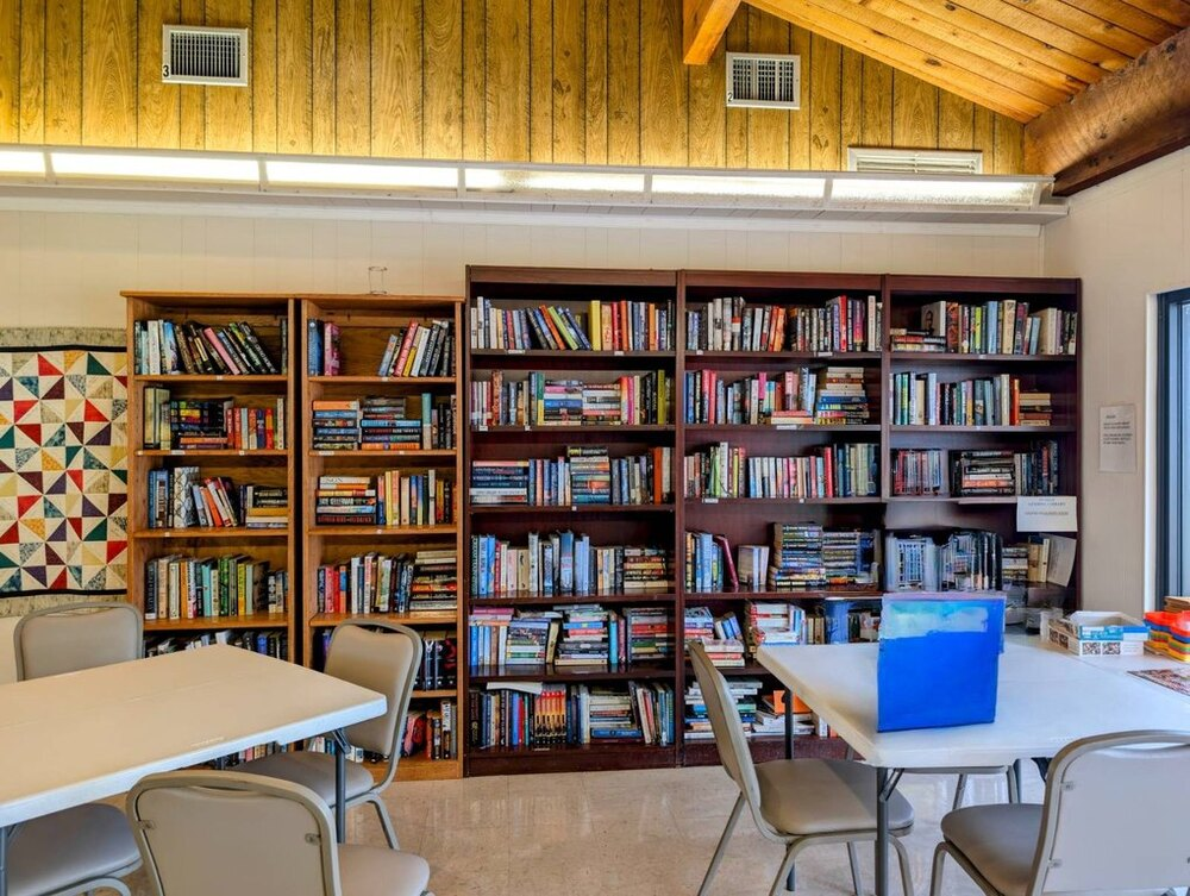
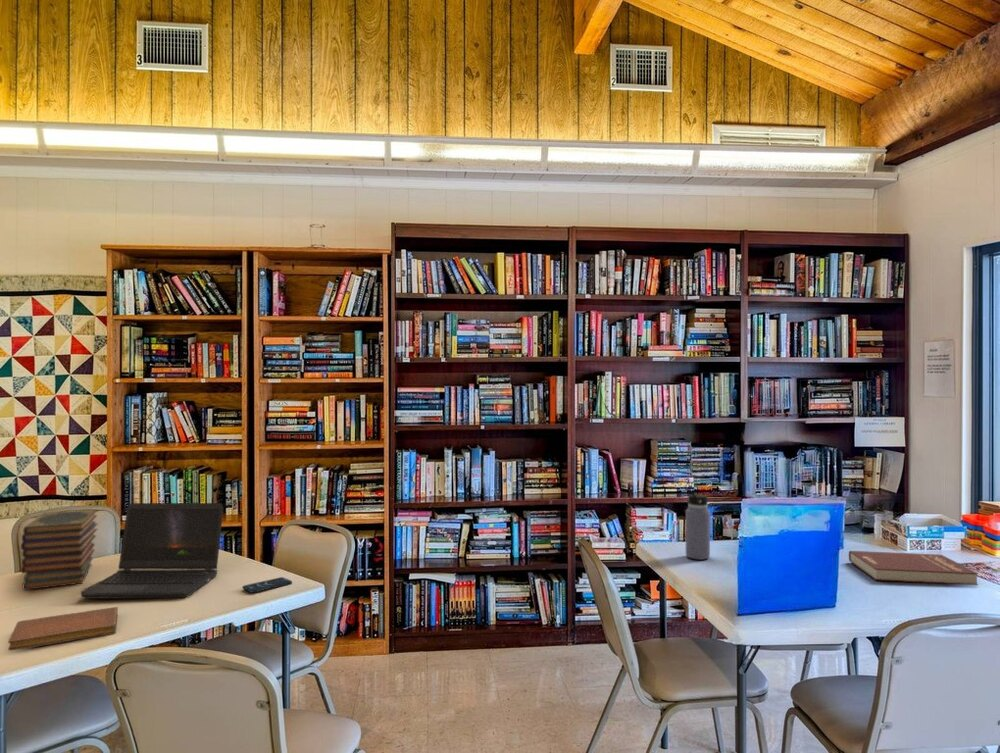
+ book (909, 566)
+ notebook (66, 626)
+ smartphone (267, 584)
+ book stack (61, 547)
+ laptop computer (155, 548)
+ water bottle (696, 521)
